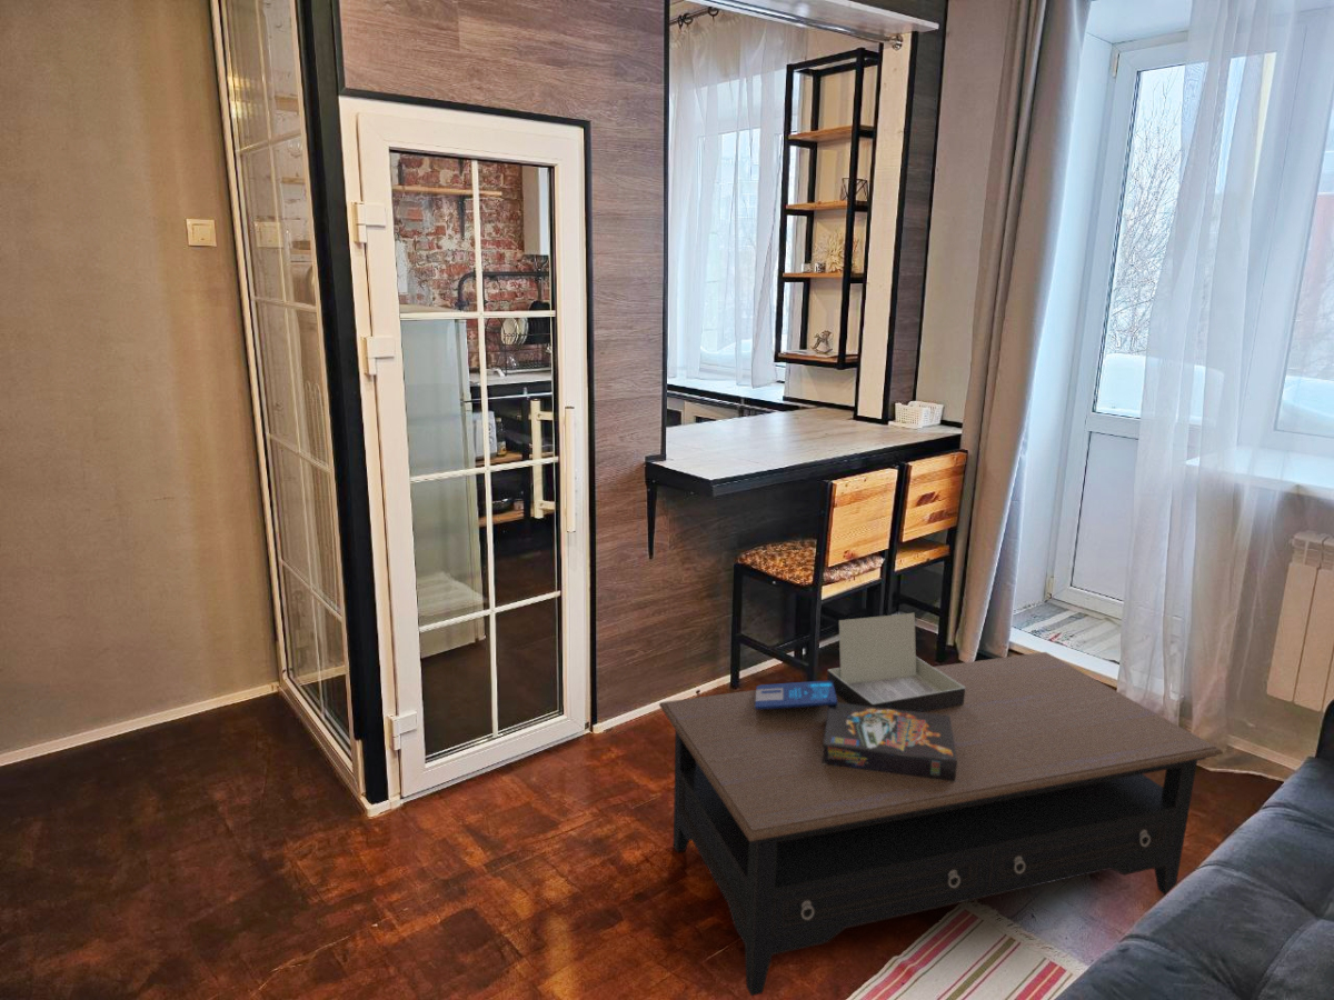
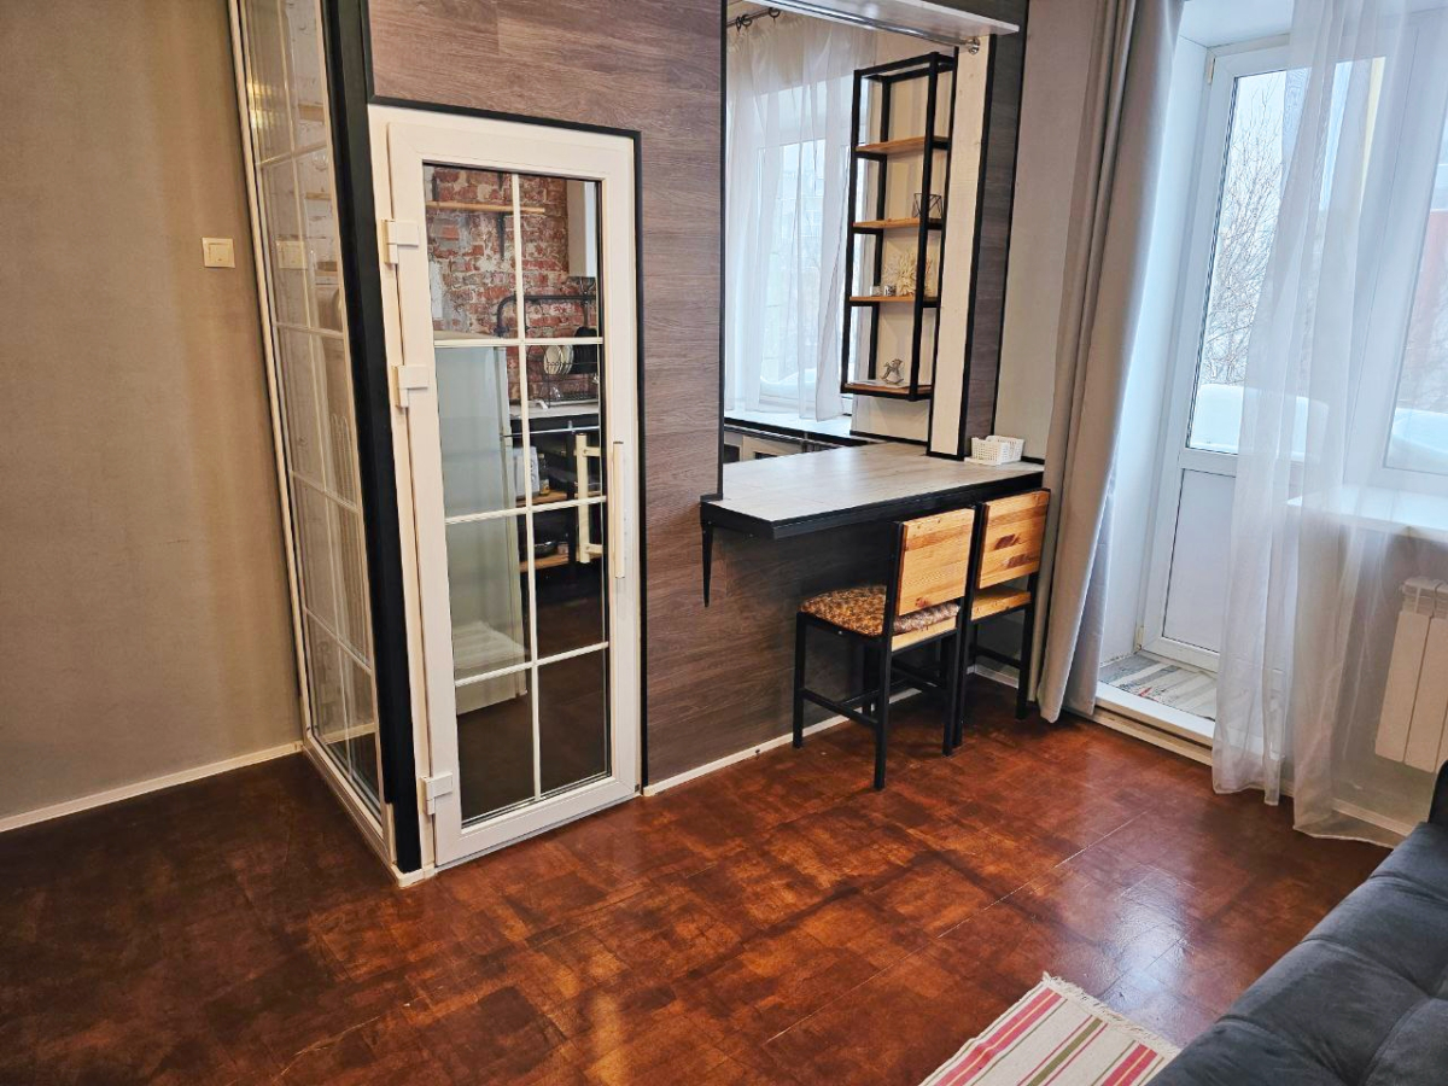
- board game (879, 690)
- coffee table (922, 798)
